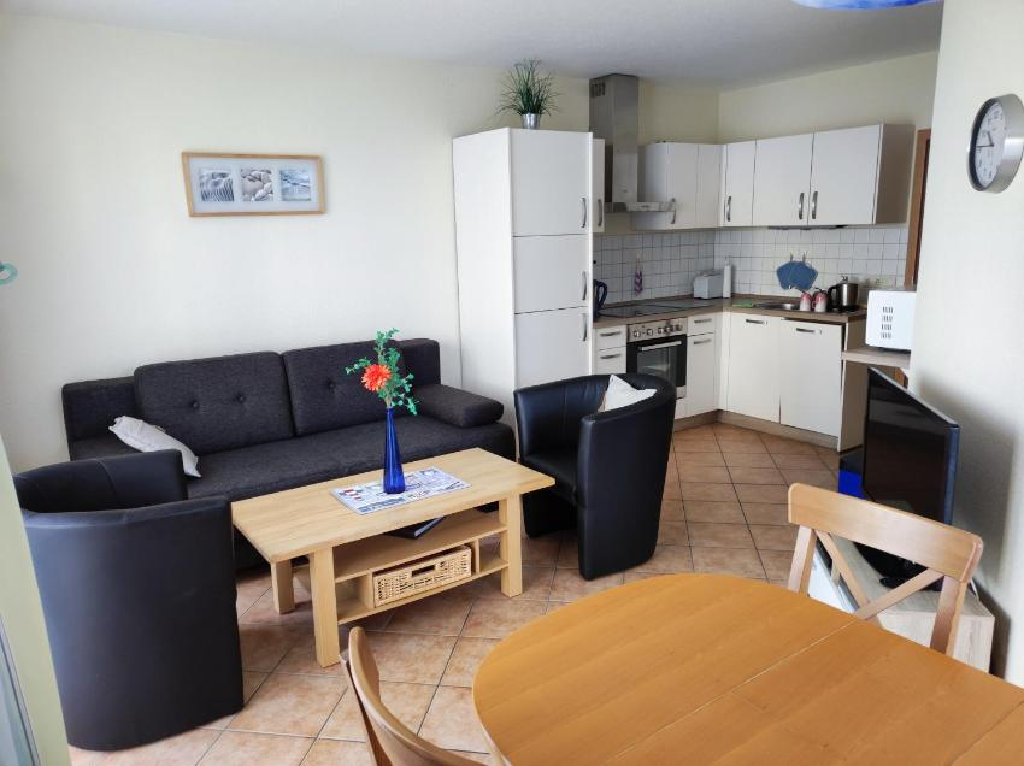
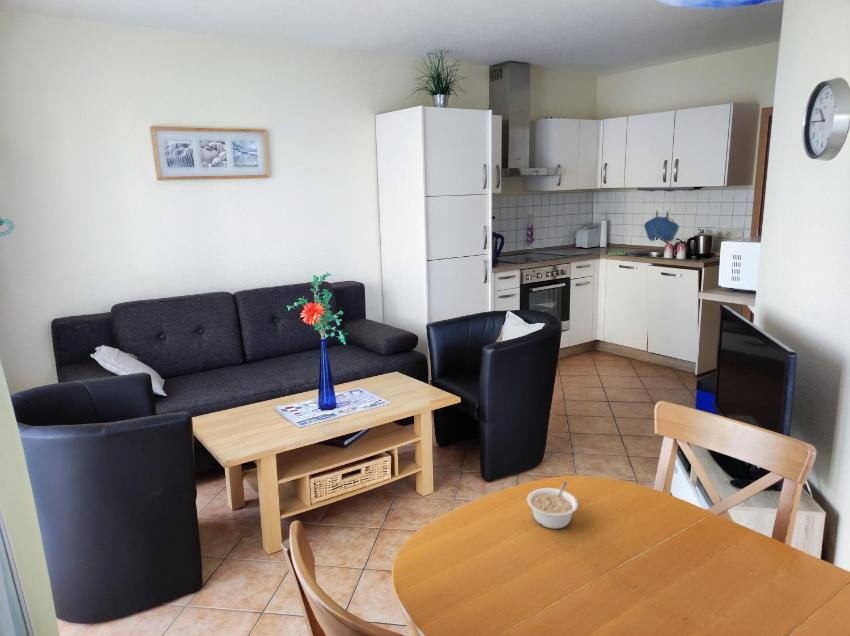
+ legume (551, 506)
